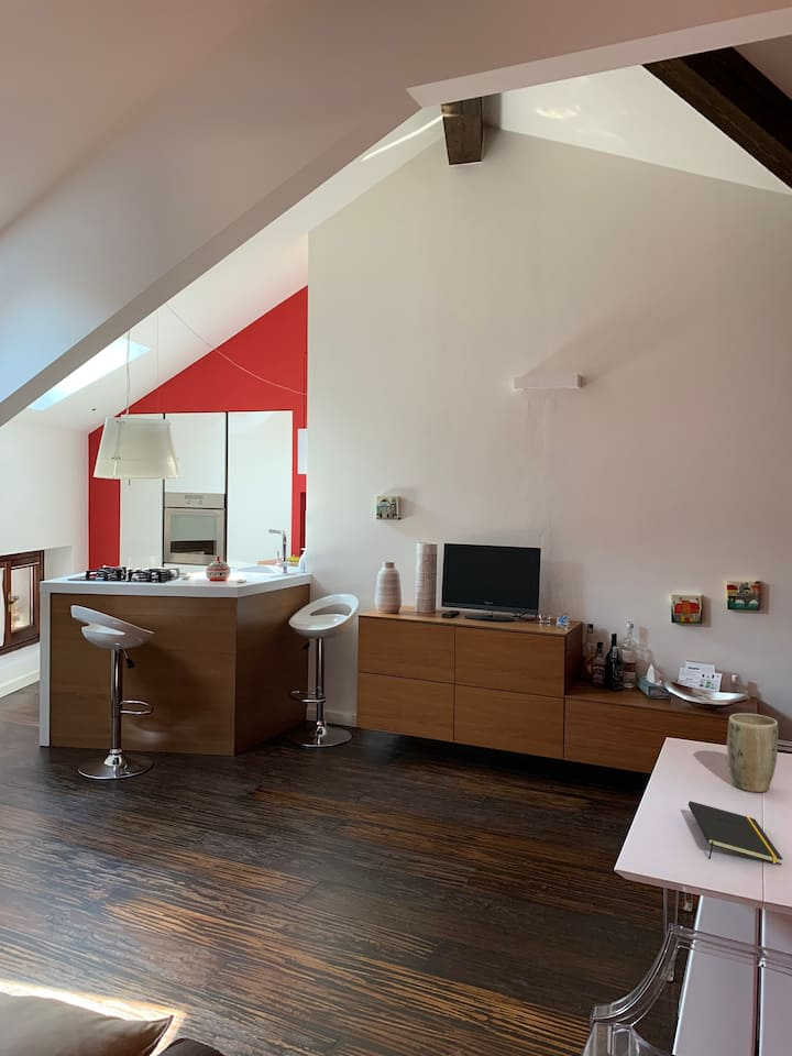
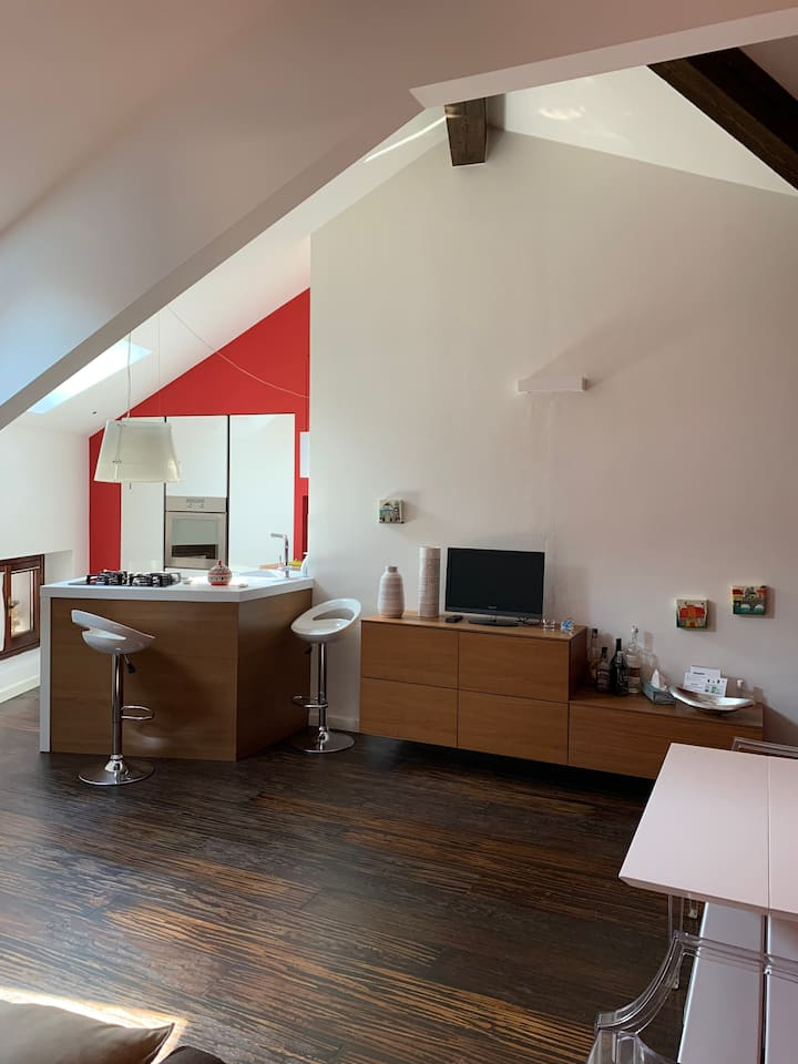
- notepad (732, 831)
- plant pot (751, 752)
